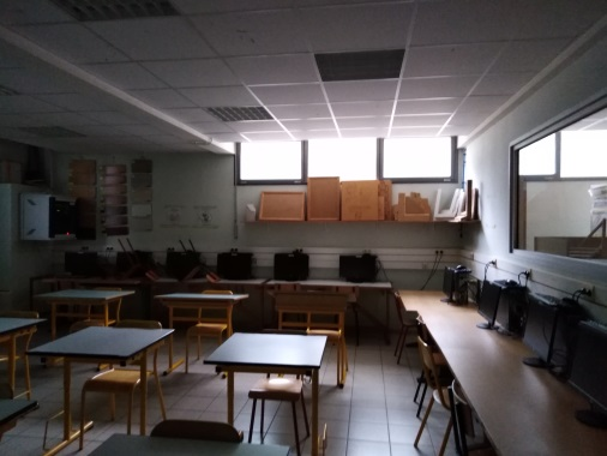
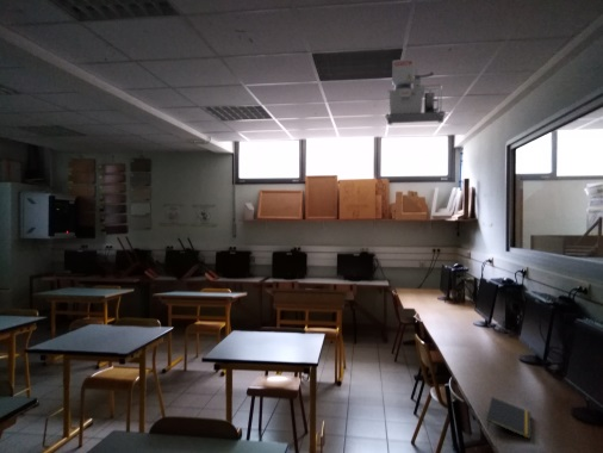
+ notepad (509, 416)
+ projector (415, 92)
